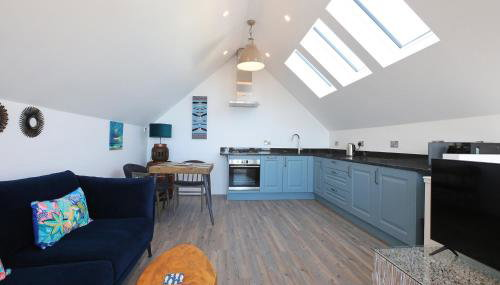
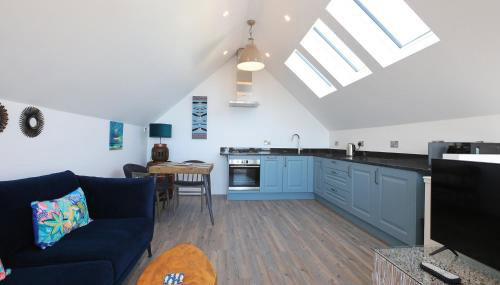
+ remote control (438, 271)
